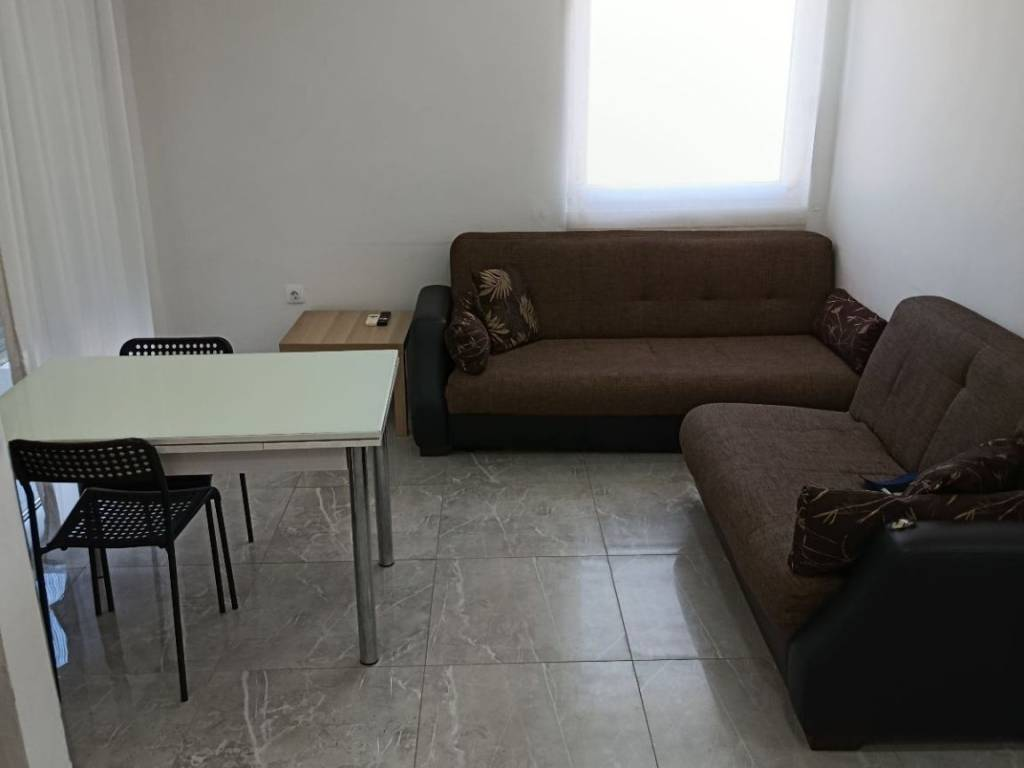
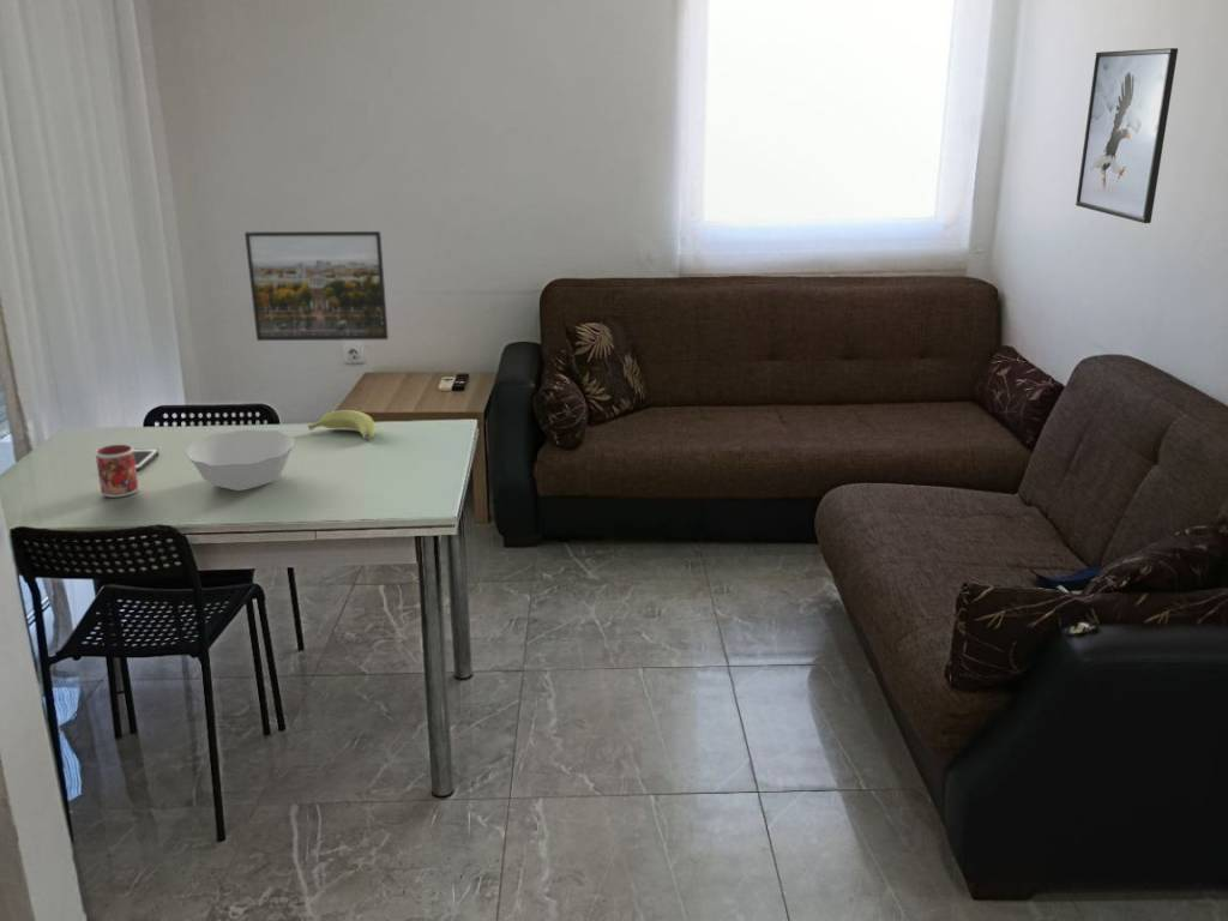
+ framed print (318, 287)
+ mug (120, 468)
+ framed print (1121, 133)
+ cell phone (134, 459)
+ bowl (242, 463)
+ banana (341, 423)
